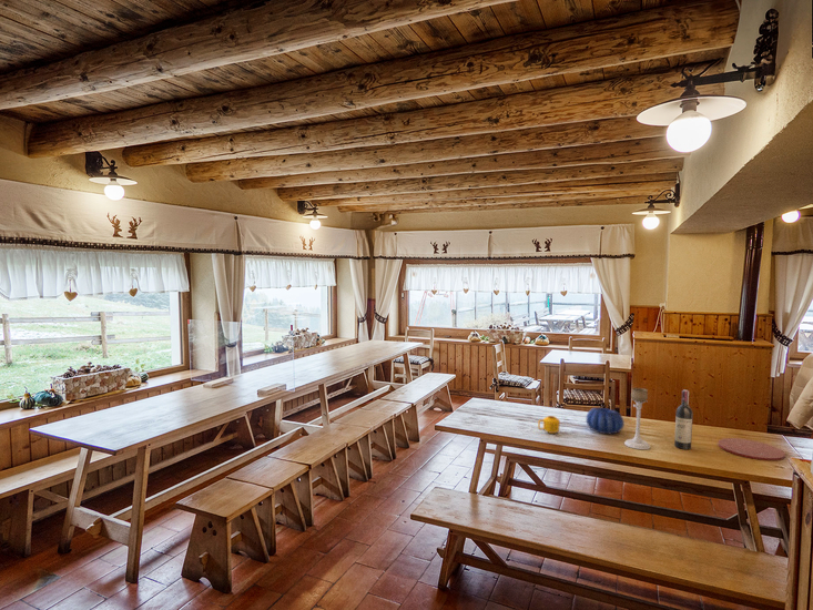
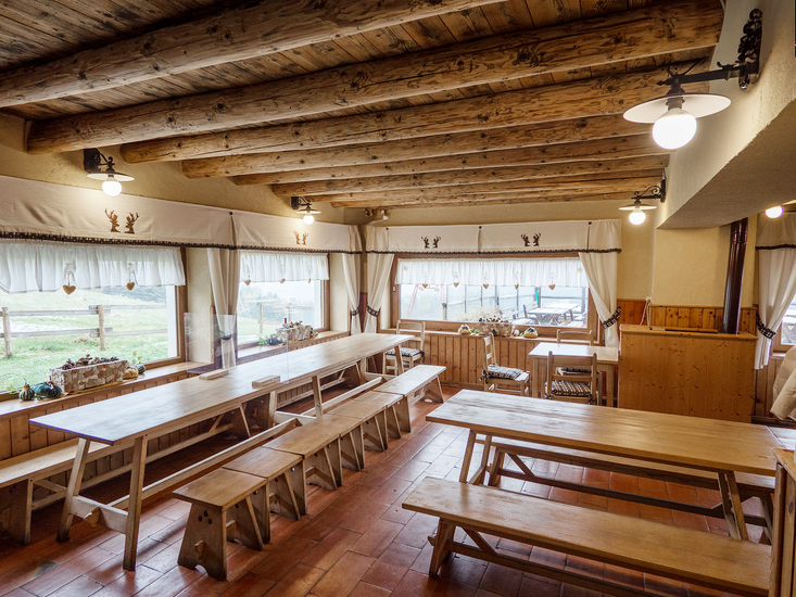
- wine bottle (683, 418)
- decorative bowl (603, 419)
- mug (548, 424)
- candle holder (638, 417)
- plate (750, 448)
